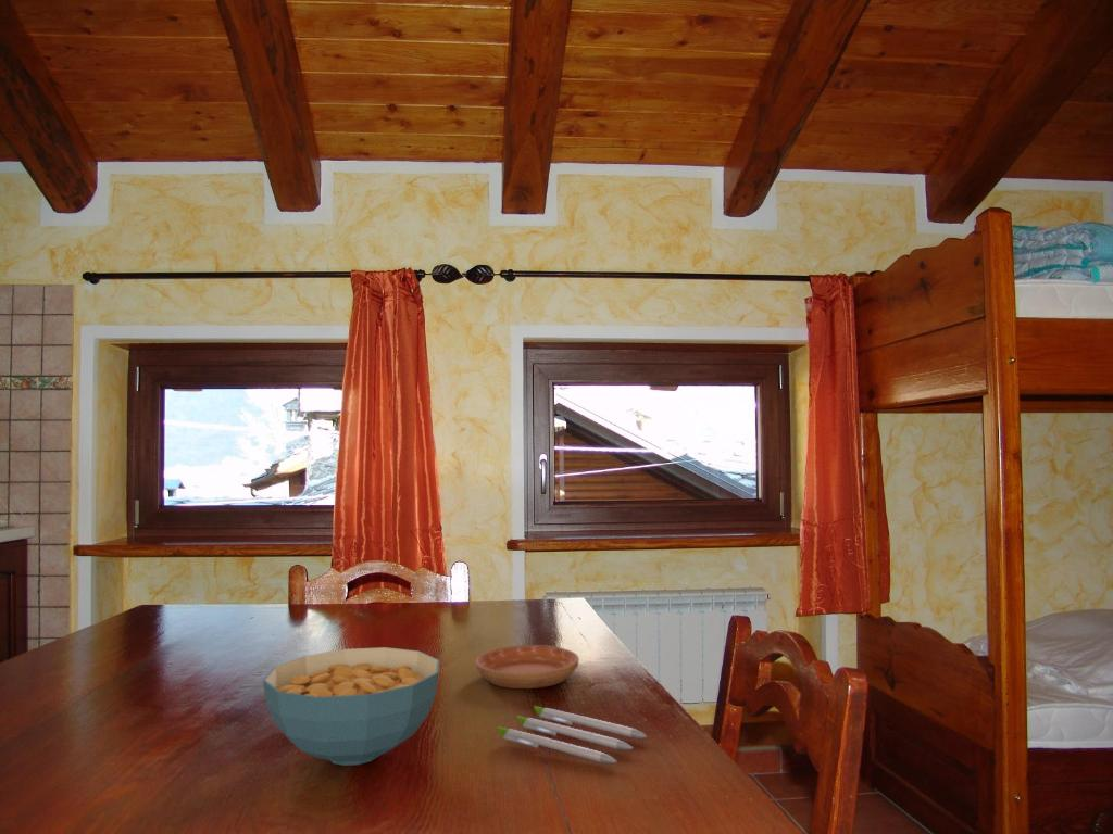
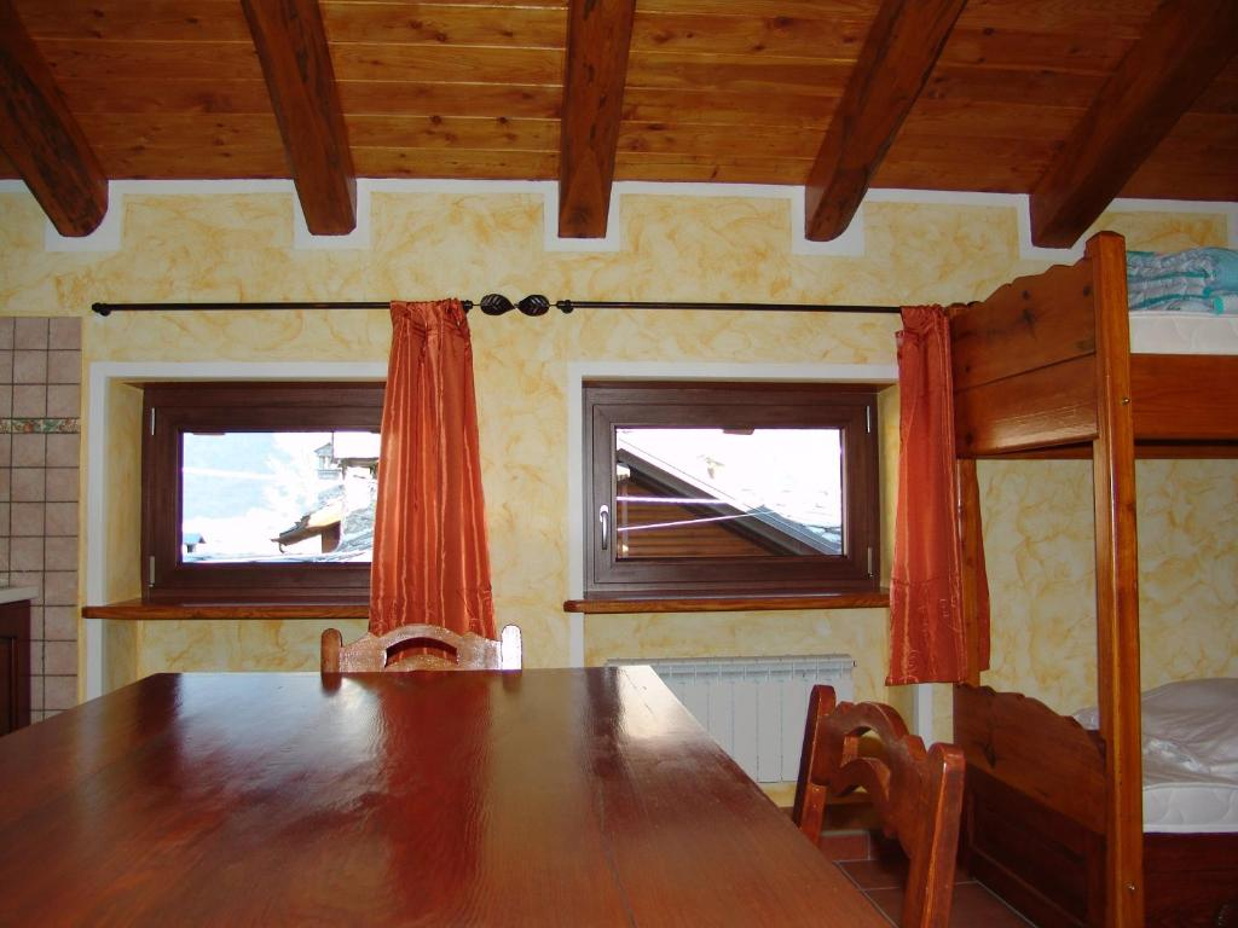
- saucer (527, 667)
- cereal bowl (354, 711)
- pen (572, 733)
